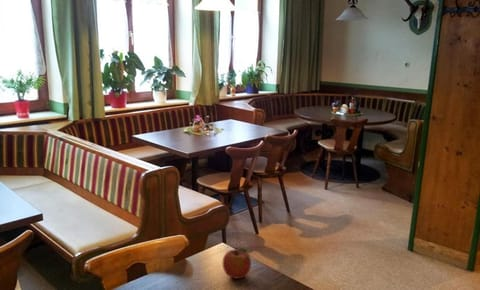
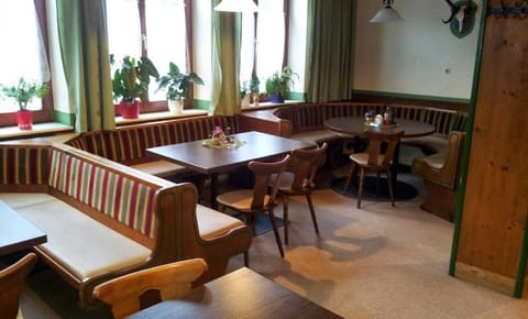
- fruit (236, 261)
